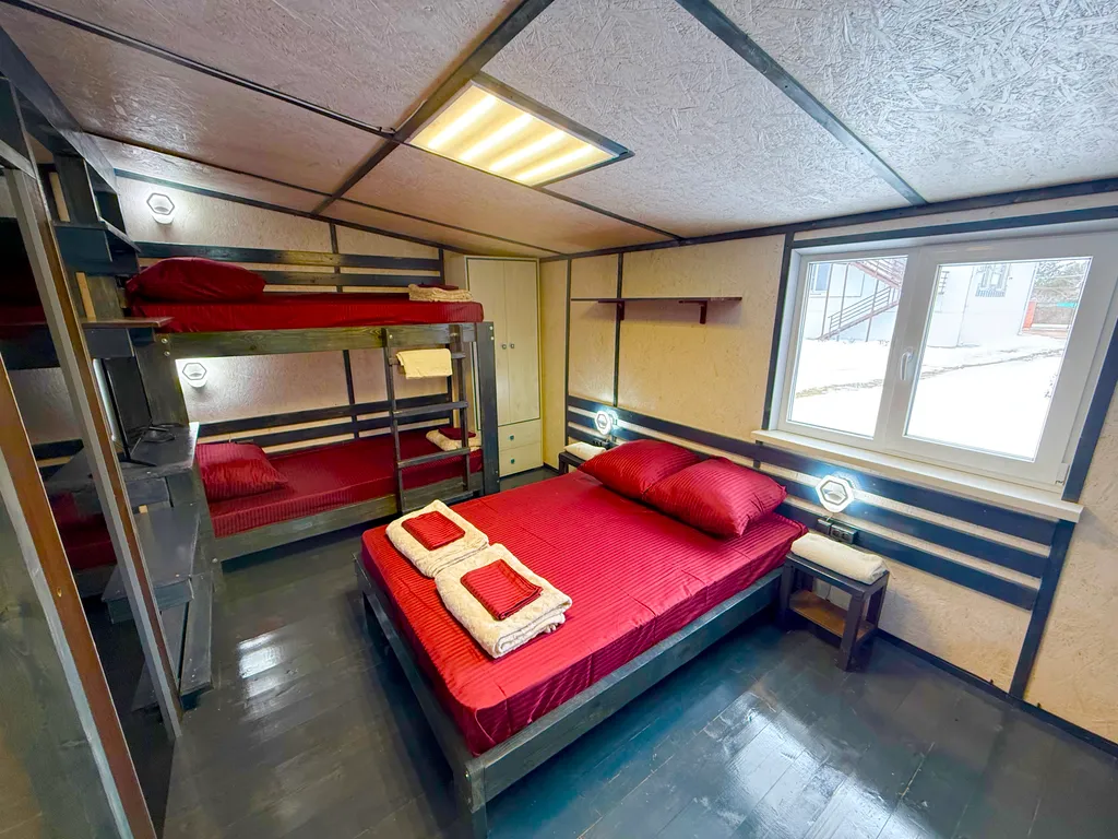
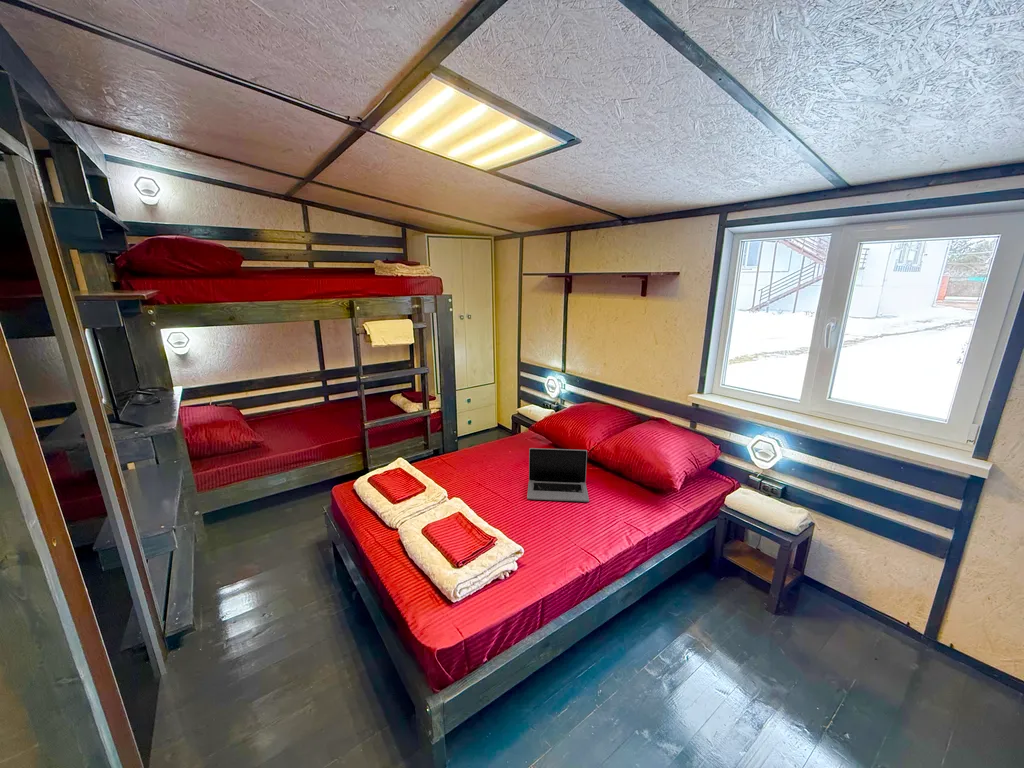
+ laptop (557, 474)
